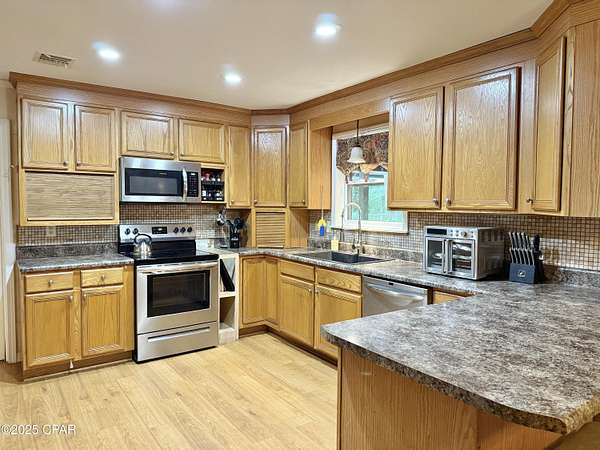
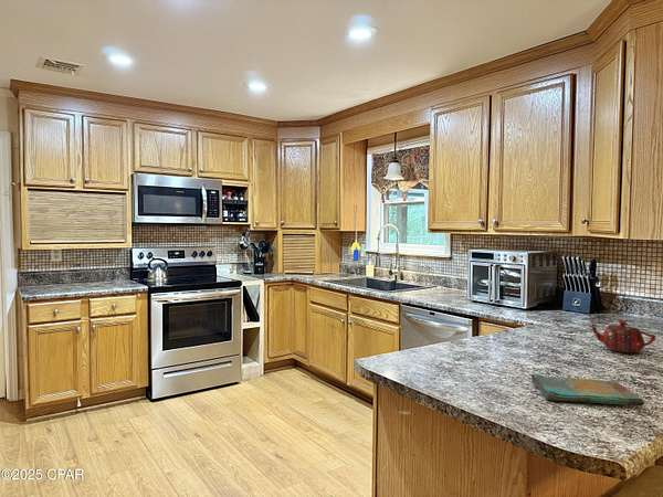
+ teapot (620, 335)
+ dish towel (582, 388)
